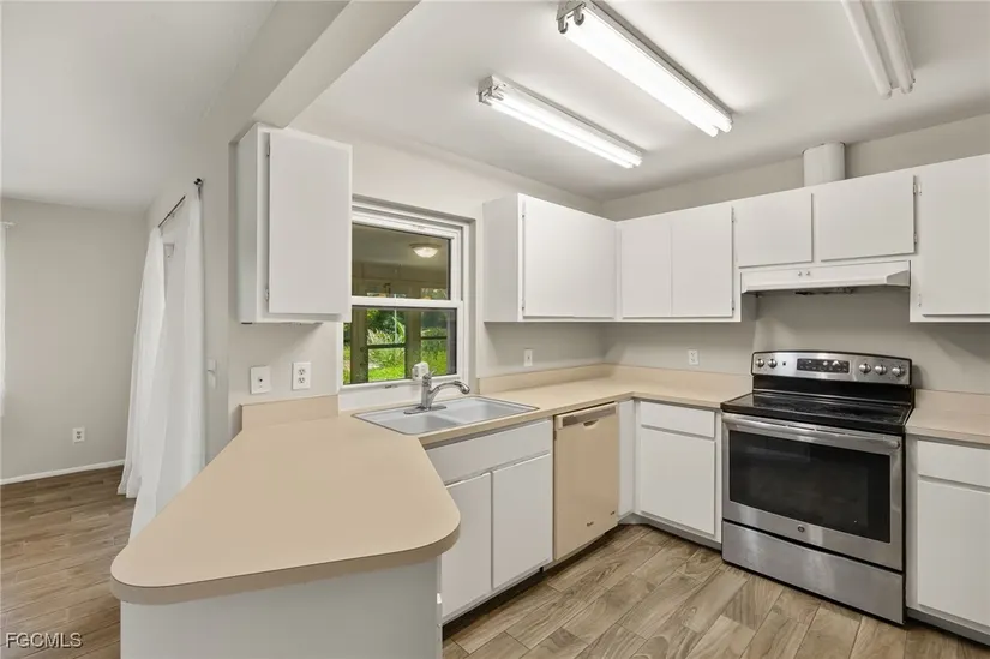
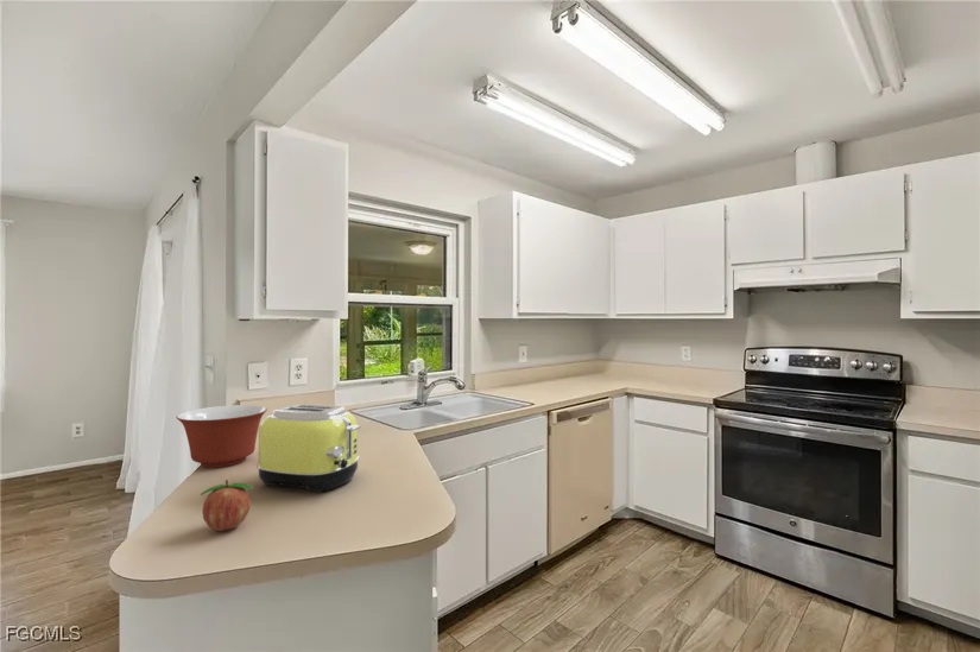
+ mixing bowl (223, 436)
+ toaster (312, 444)
+ fruit (226, 504)
